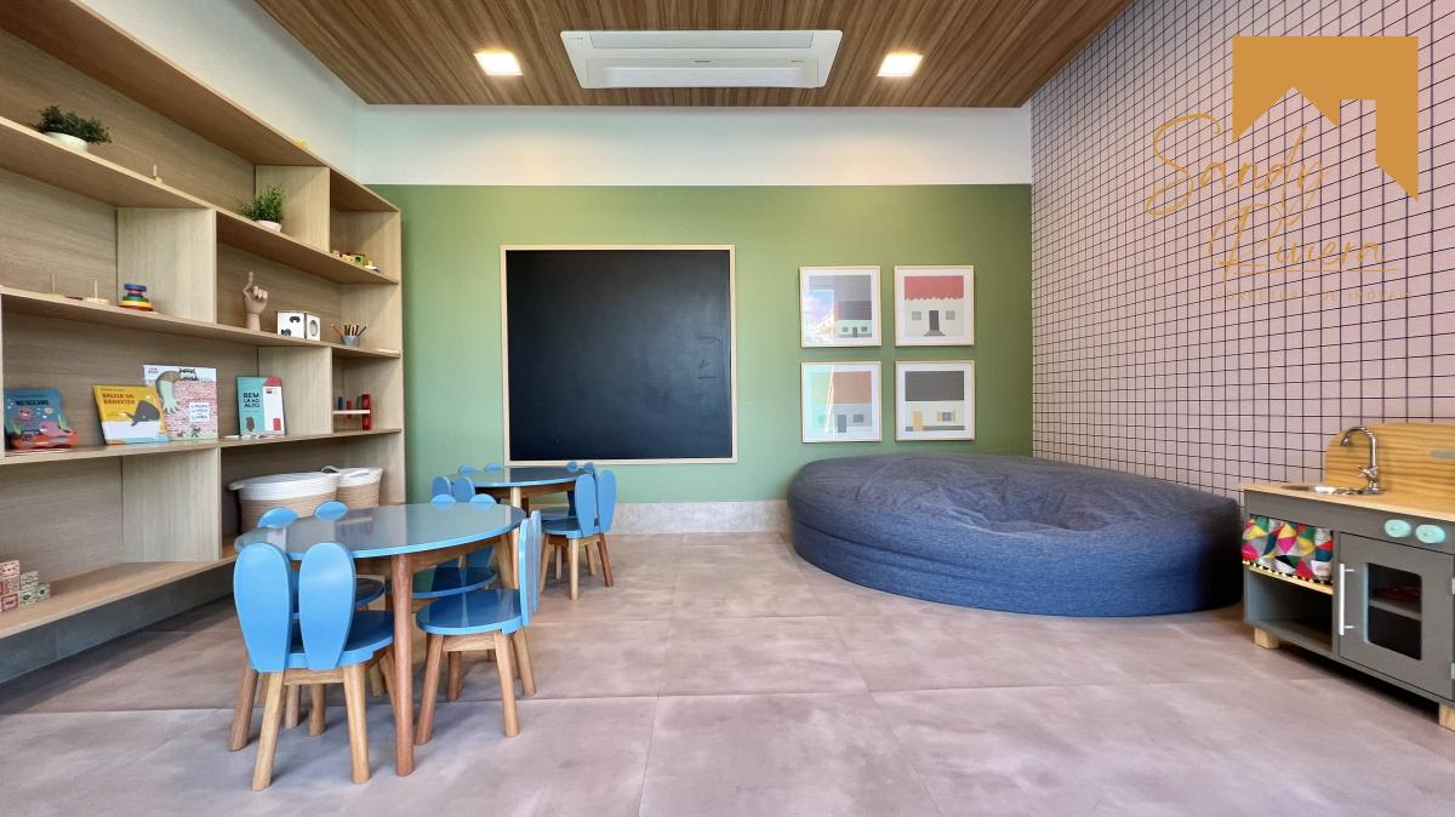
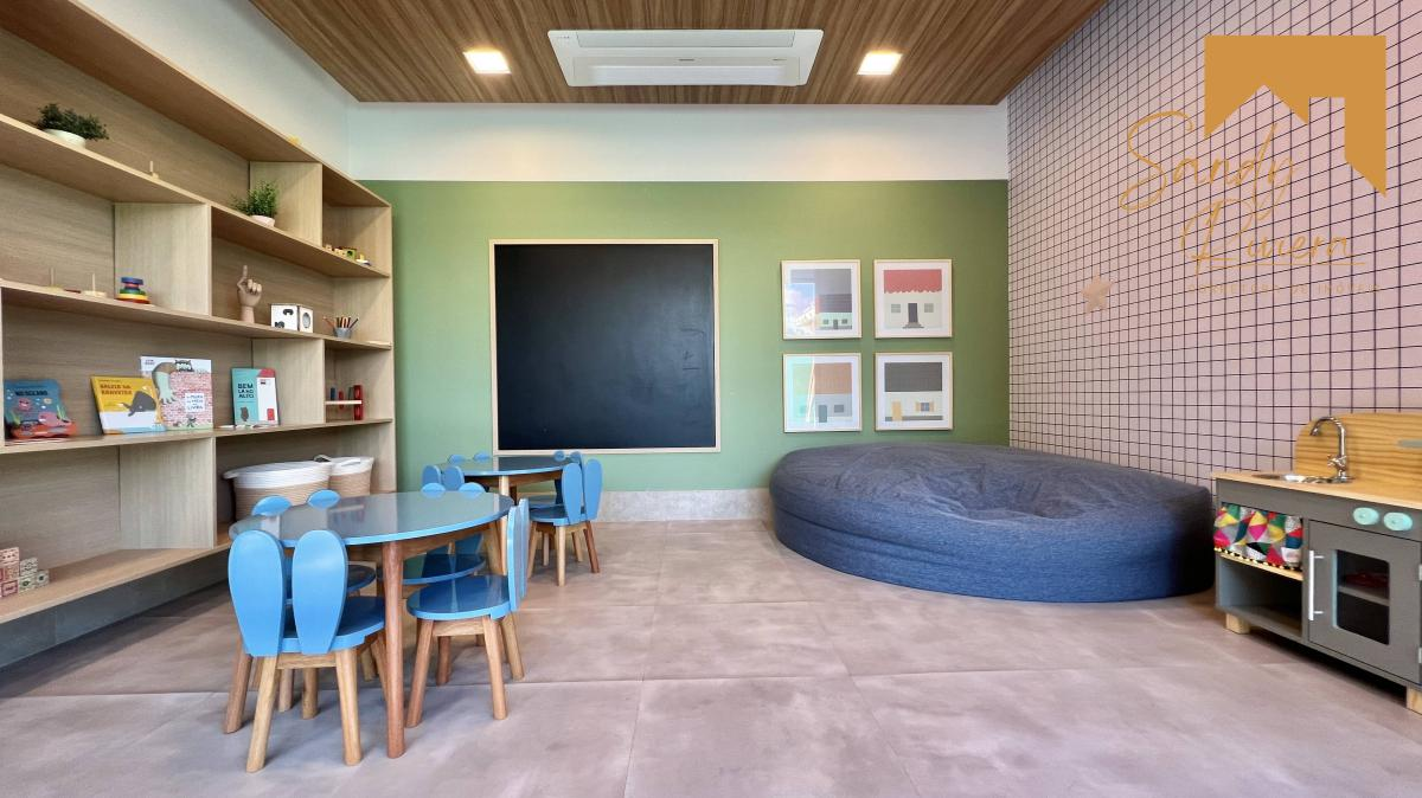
+ decorative star (1096, 291)
